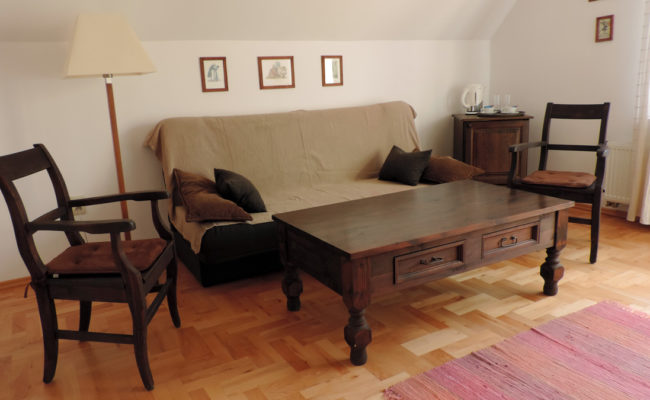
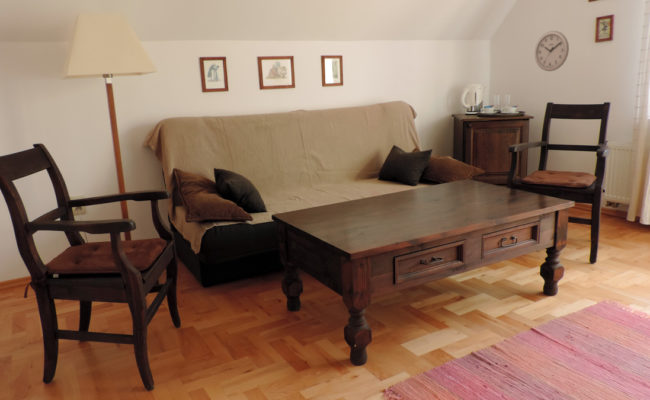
+ wall clock (550, 51)
